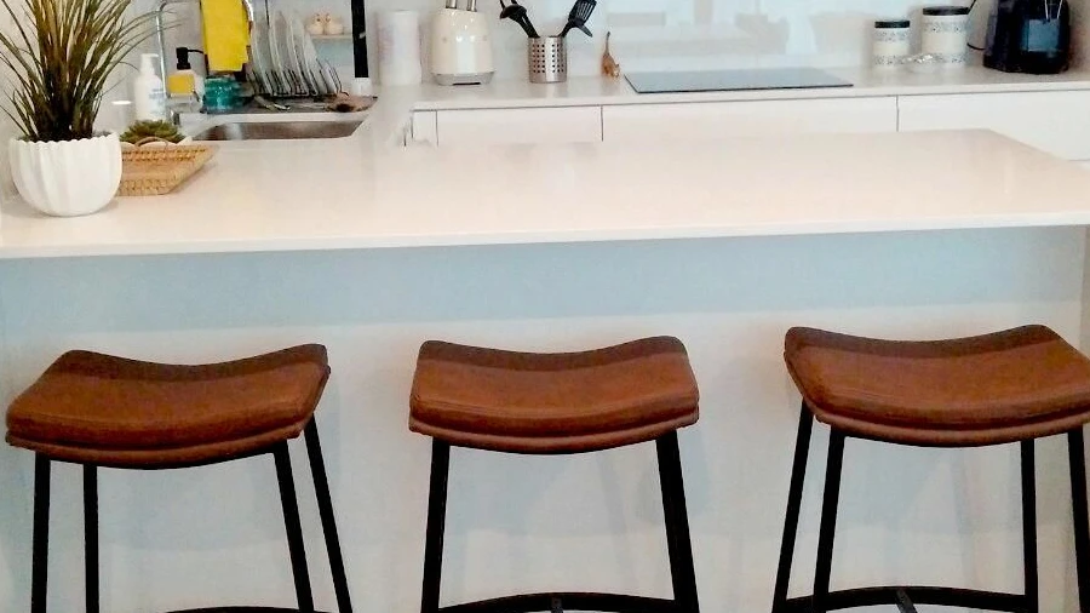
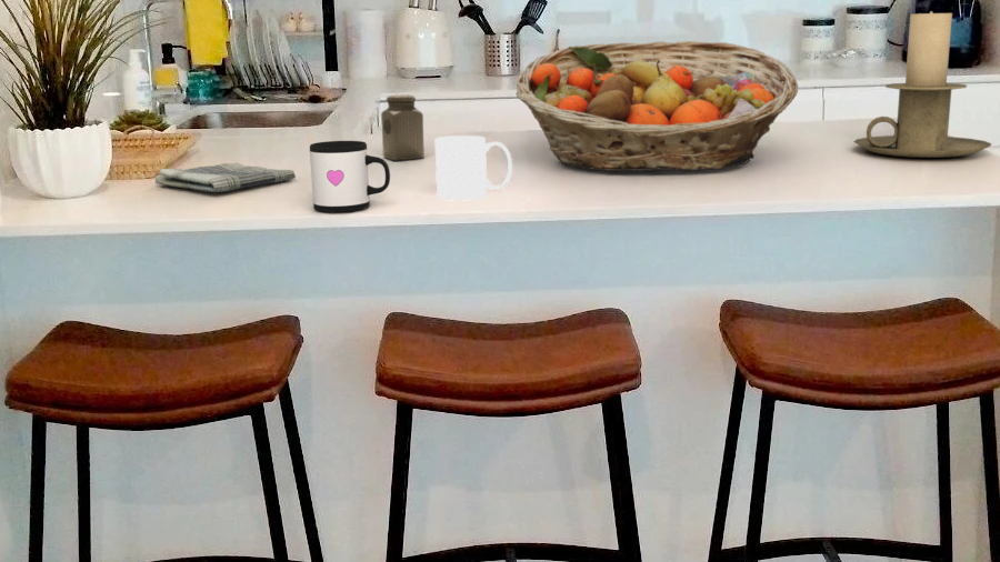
+ mug (350, 174)
+ fruit basket (653, 102)
+ dish towel (223, 173)
+ mug (473, 167)
+ salt shaker (402, 126)
+ candle holder (926, 82)
